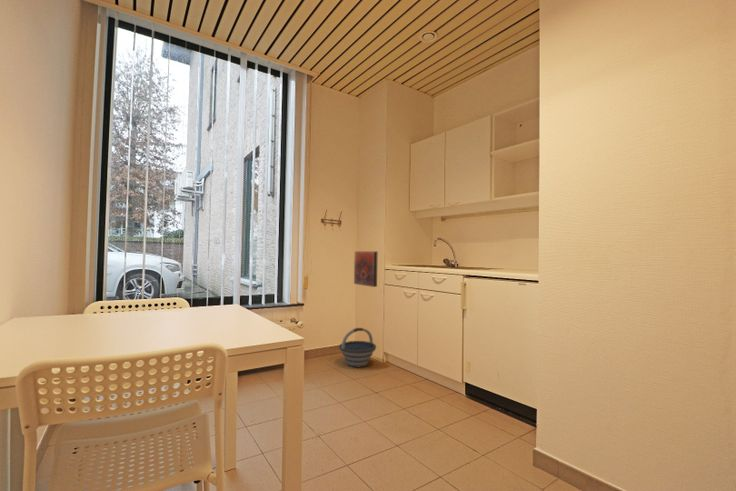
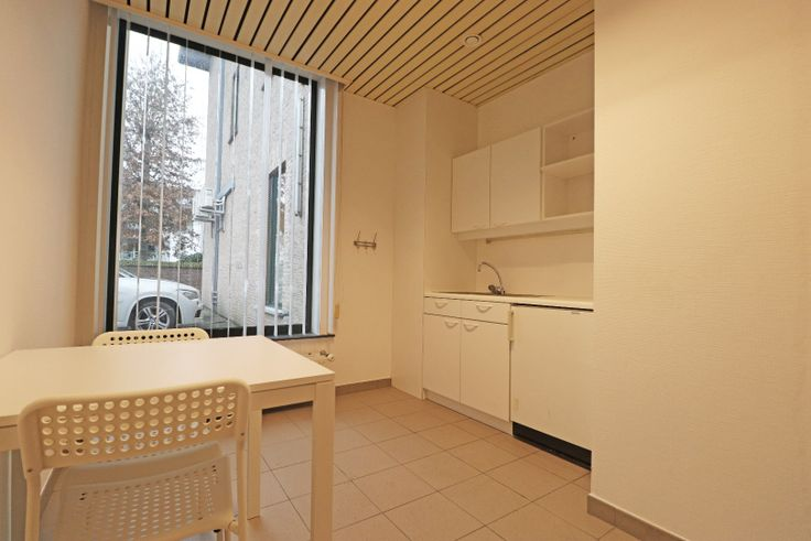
- decorative tile (365, 268)
- bucket (357, 345)
